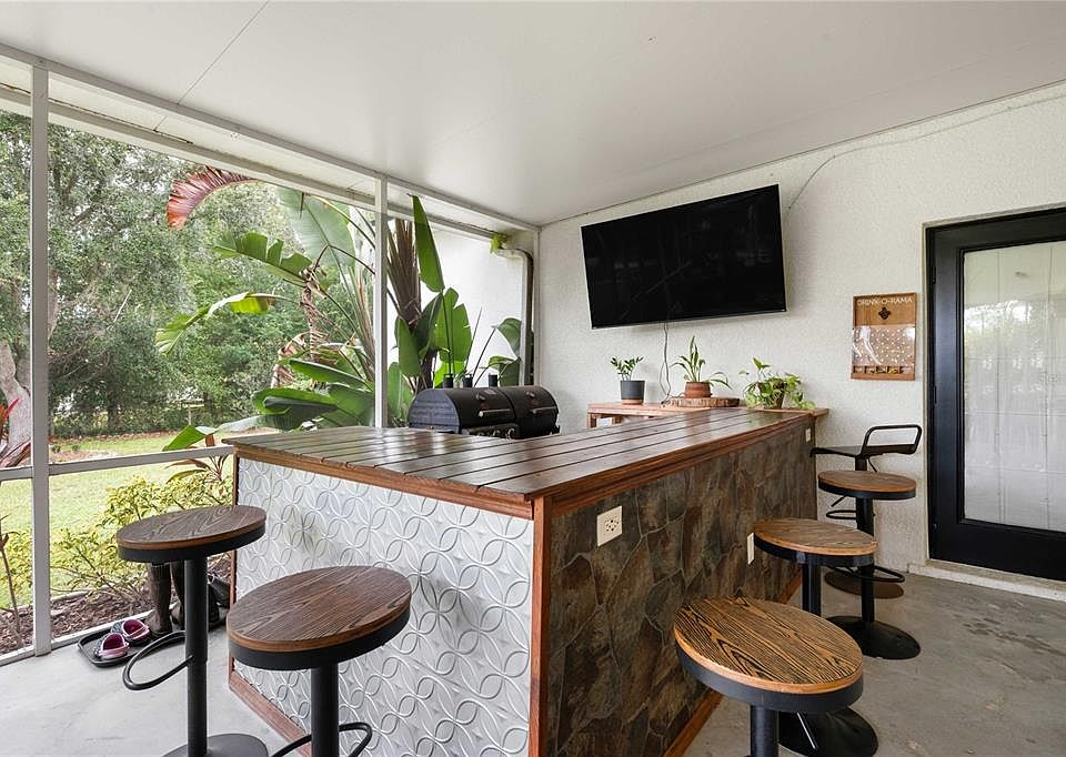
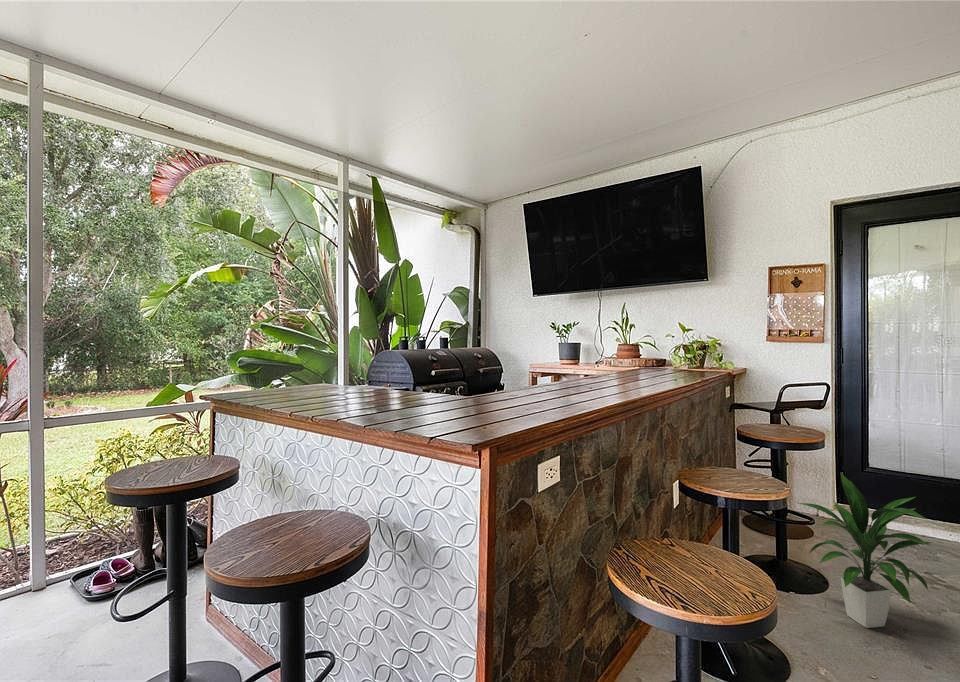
+ indoor plant (871, 552)
